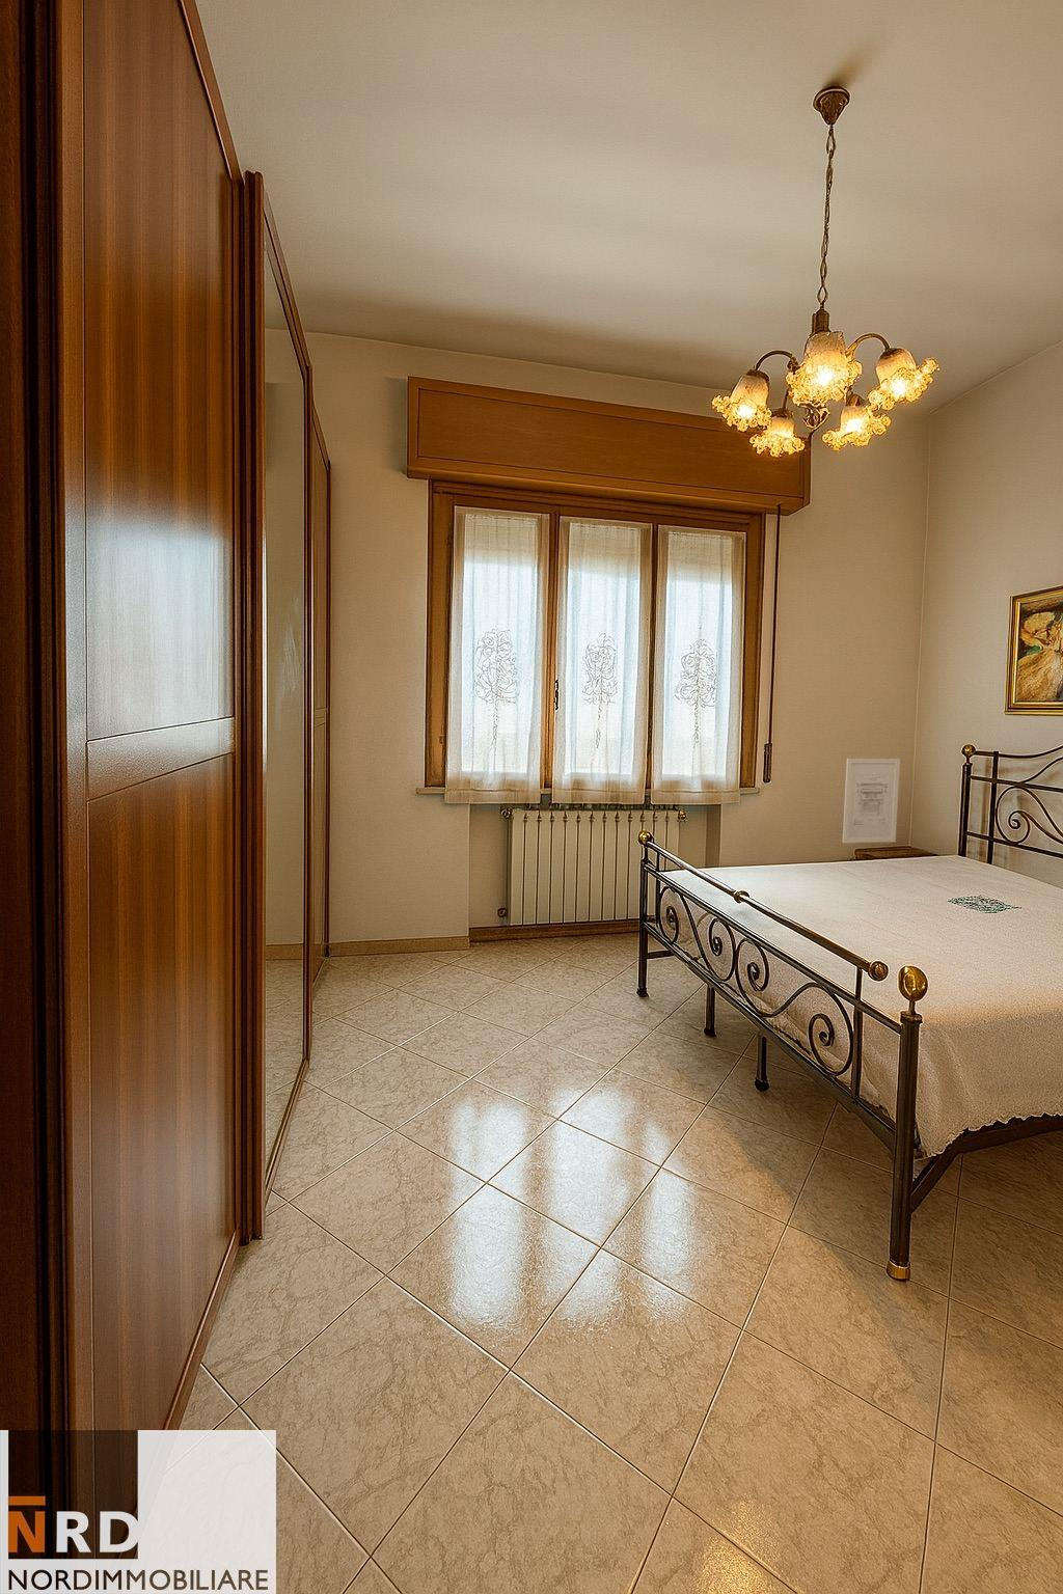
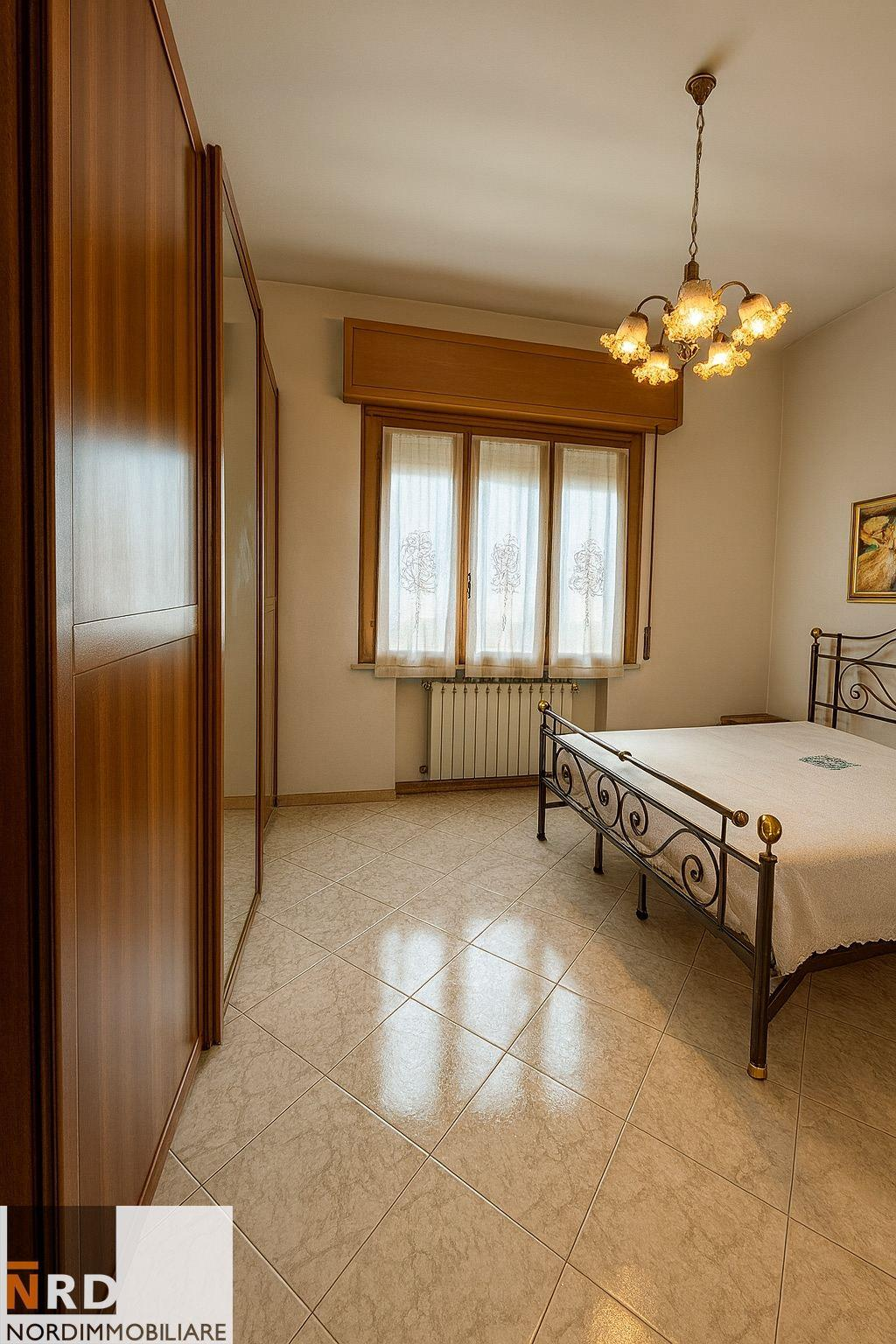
- wall art (871, 801)
